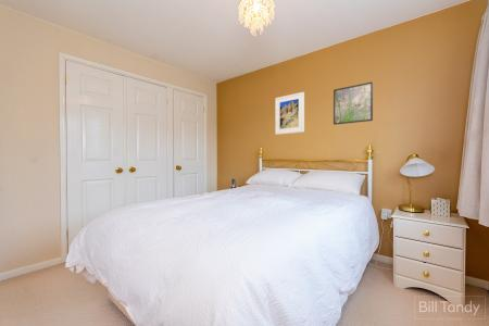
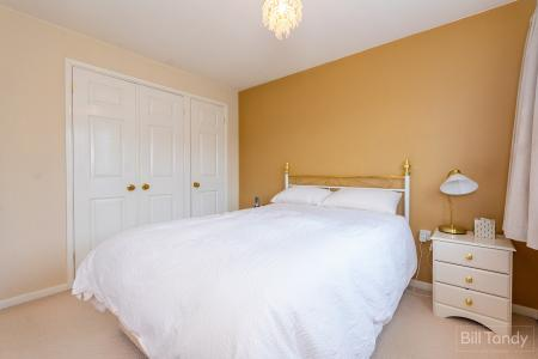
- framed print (289, 114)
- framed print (352, 104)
